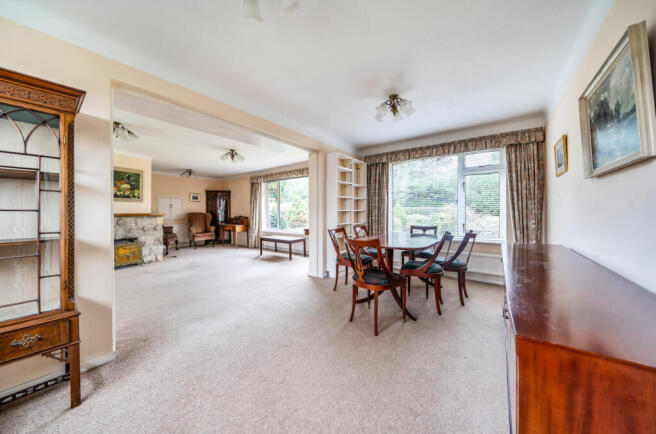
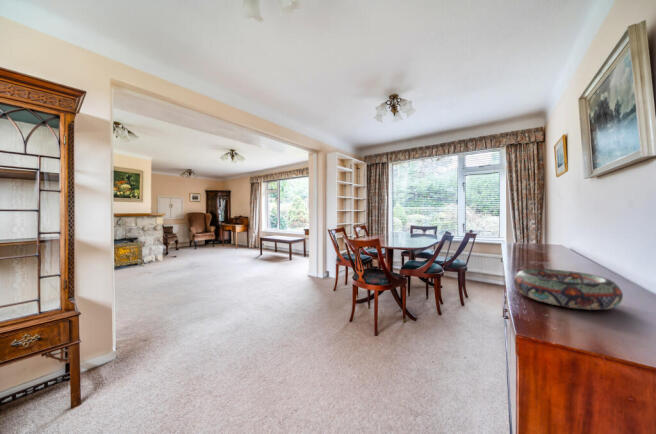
+ decorative bowl (562, 287)
